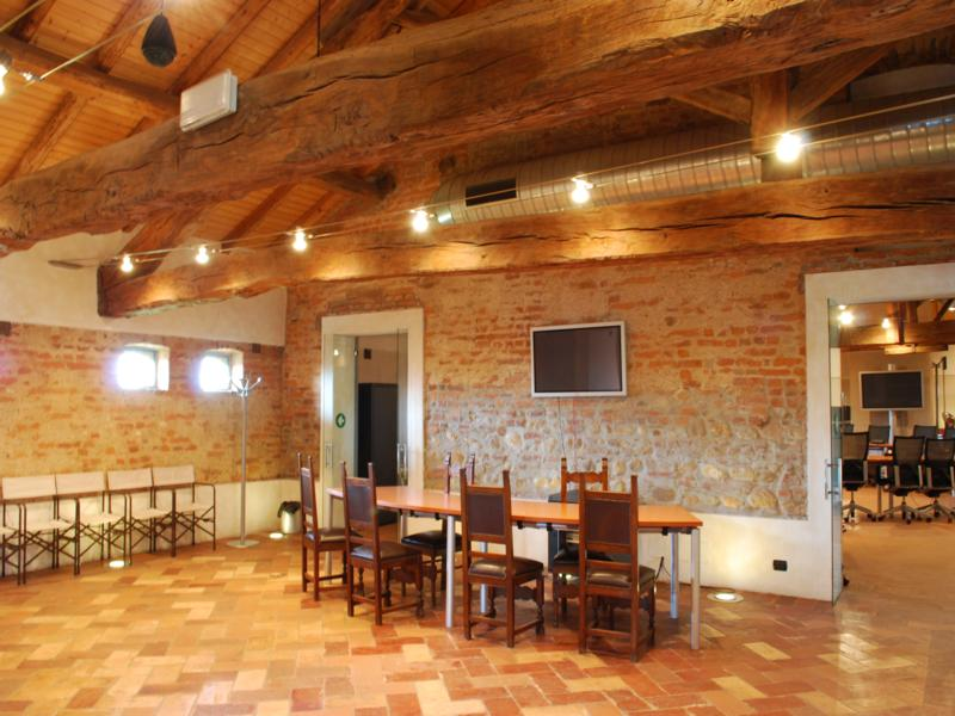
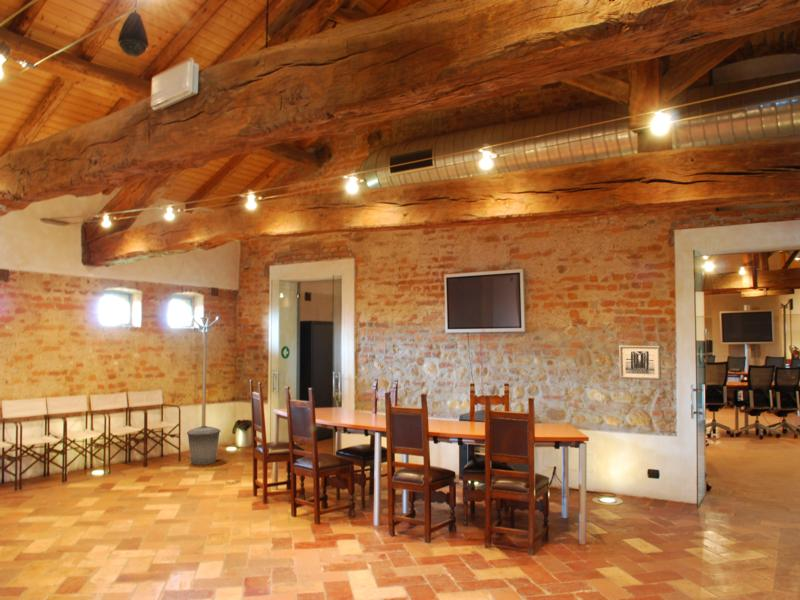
+ wall art (639, 362)
+ trash can (203, 444)
